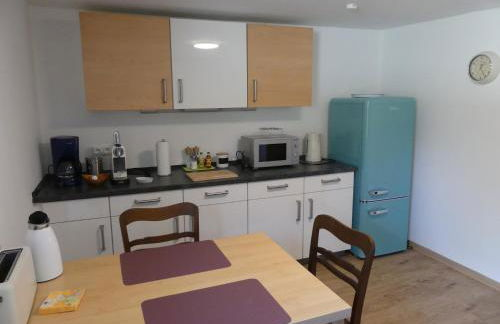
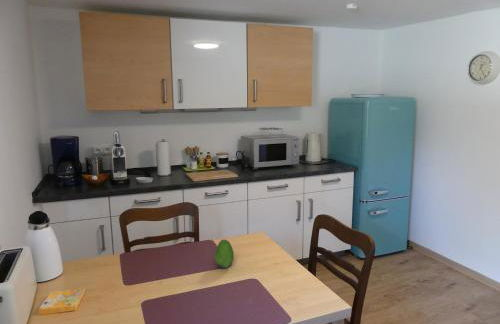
+ fruit (224, 253)
